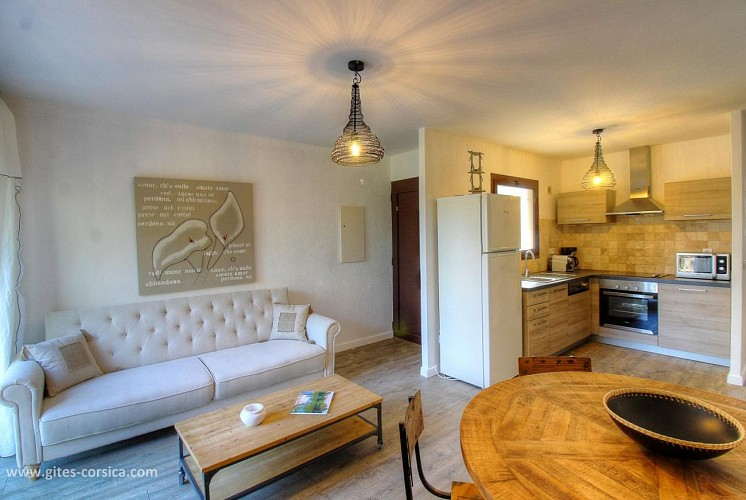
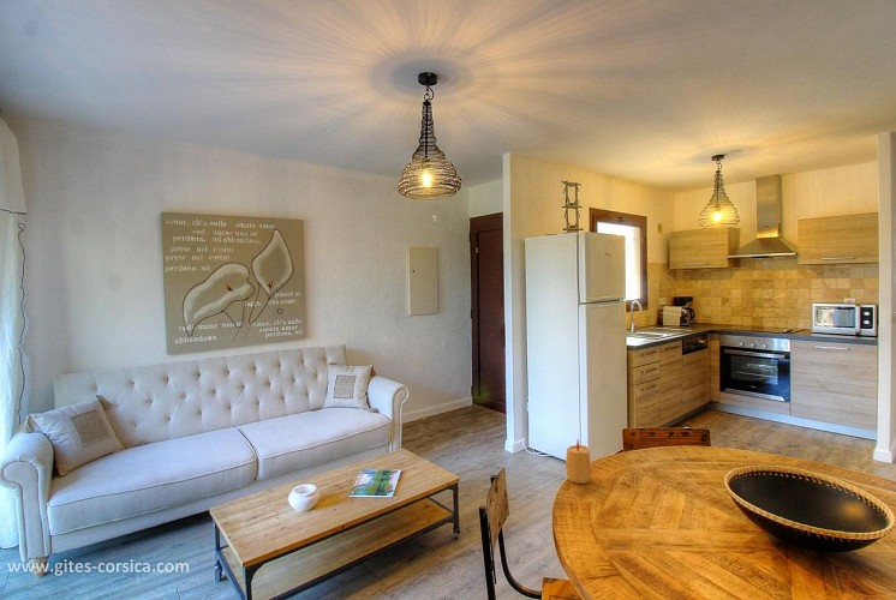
+ candle (578, 457)
